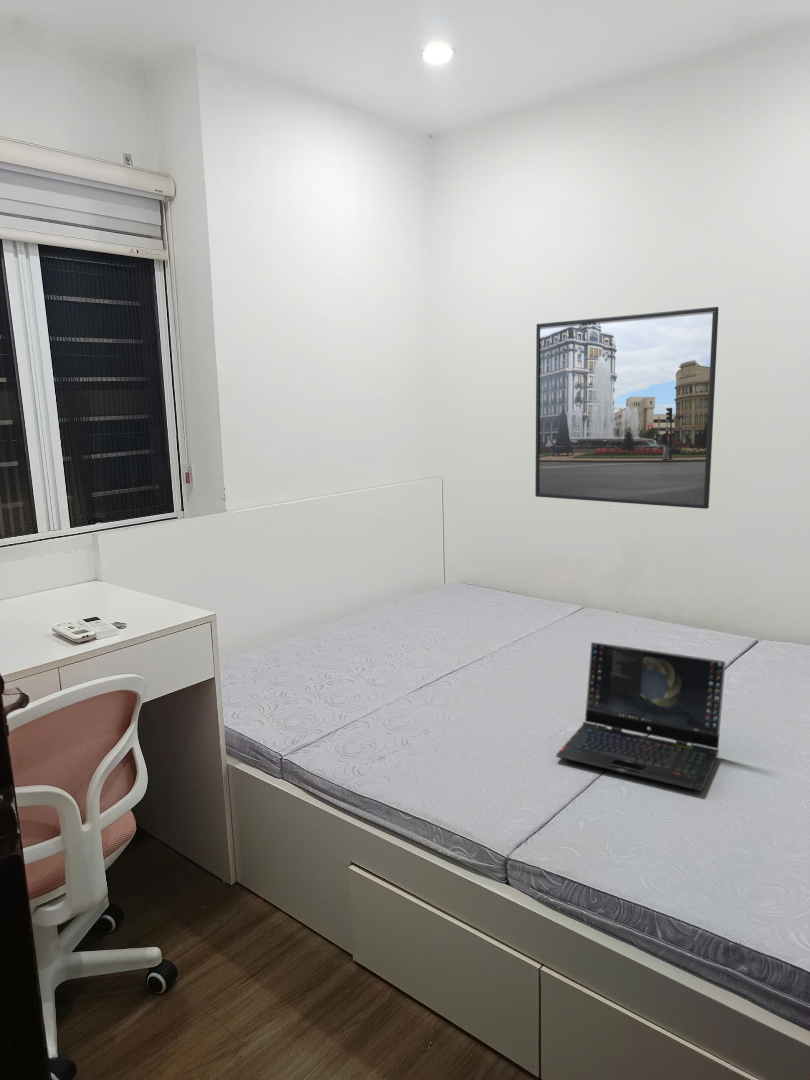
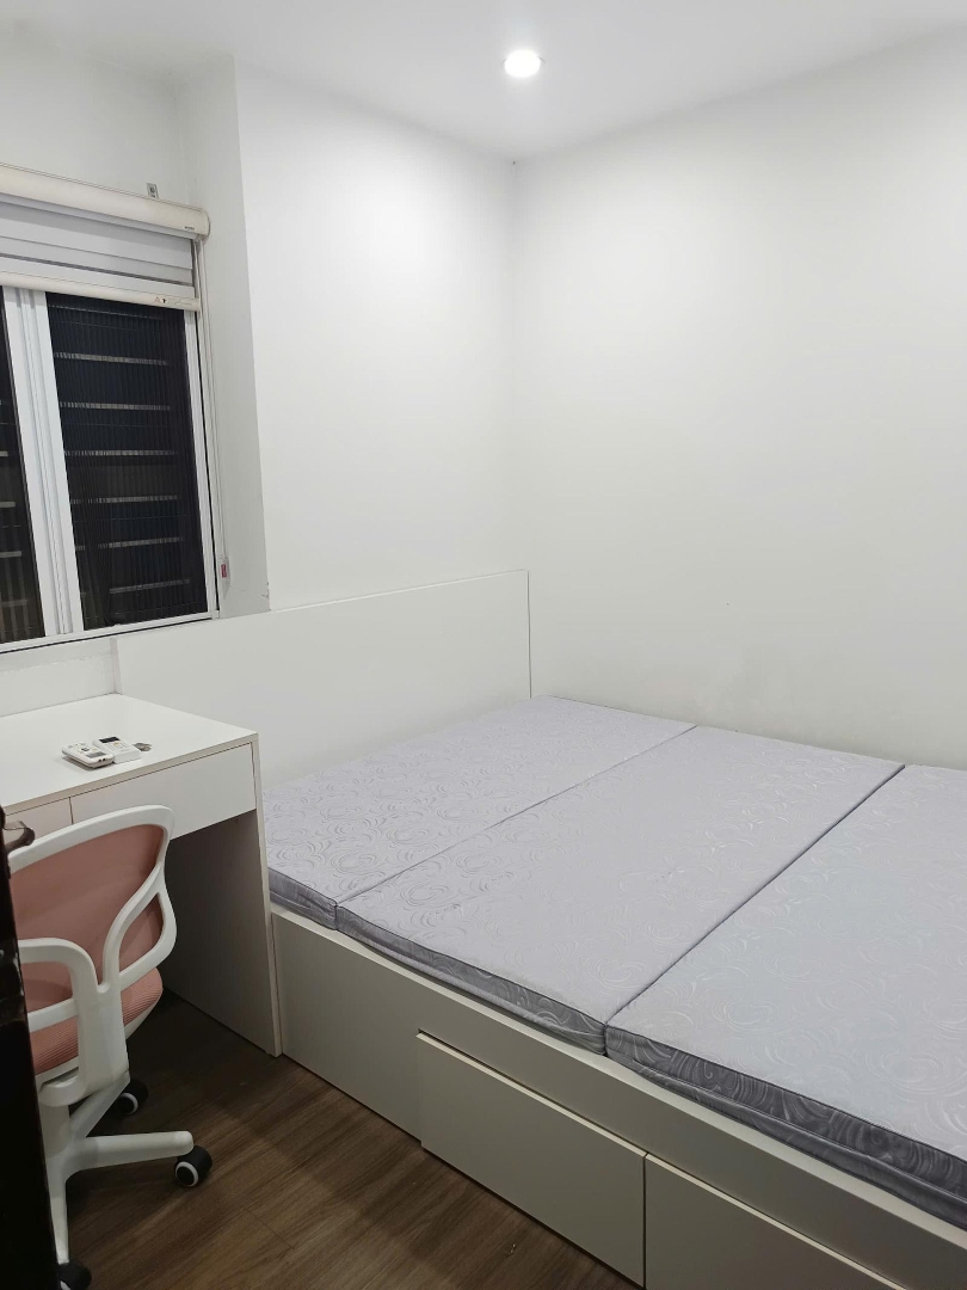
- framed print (618, 411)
- laptop computer (640, 711)
